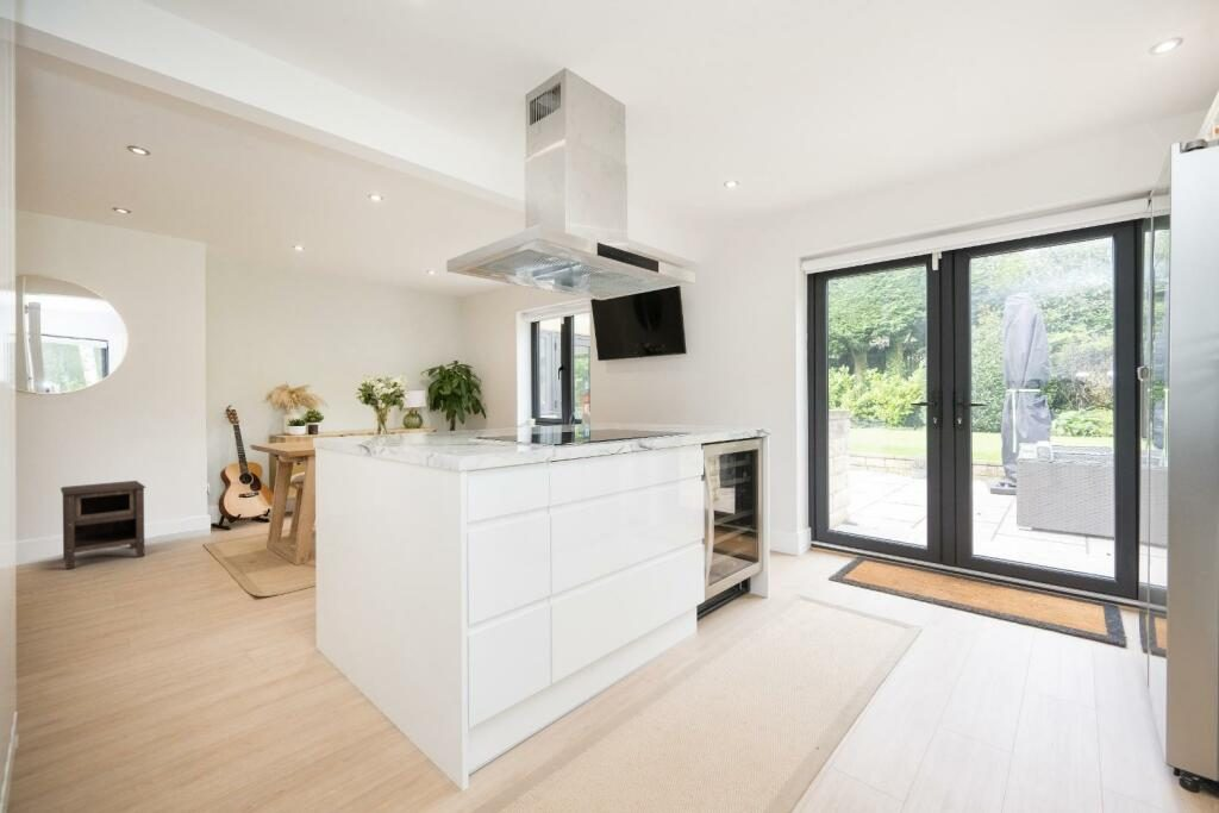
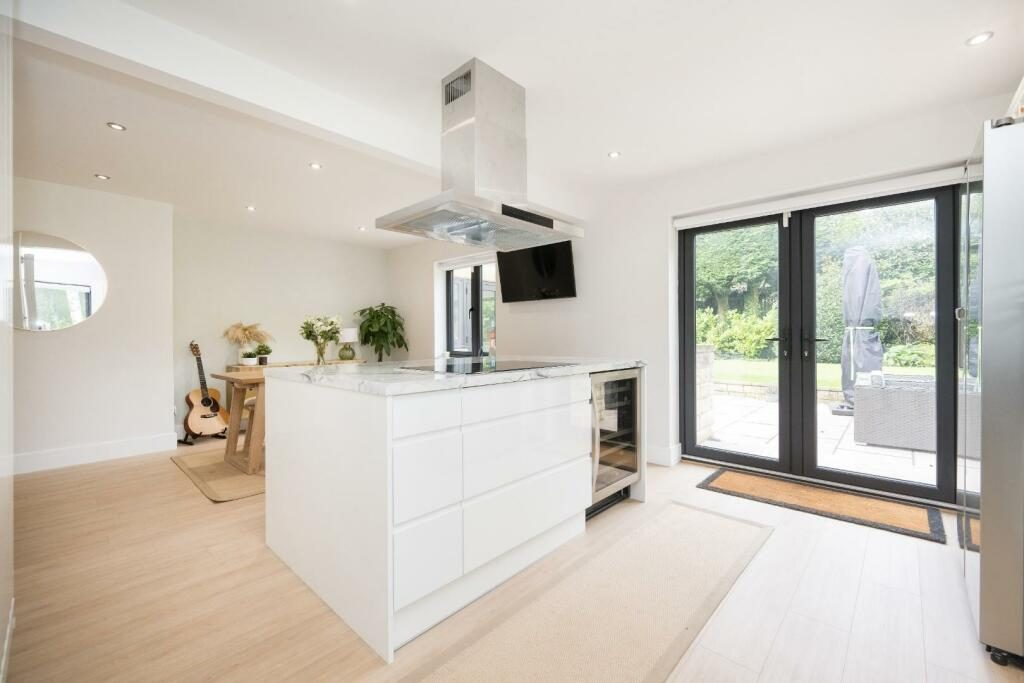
- nightstand (104, 521)
